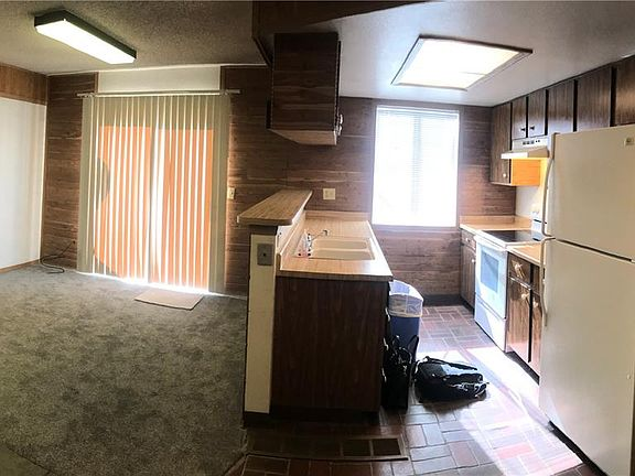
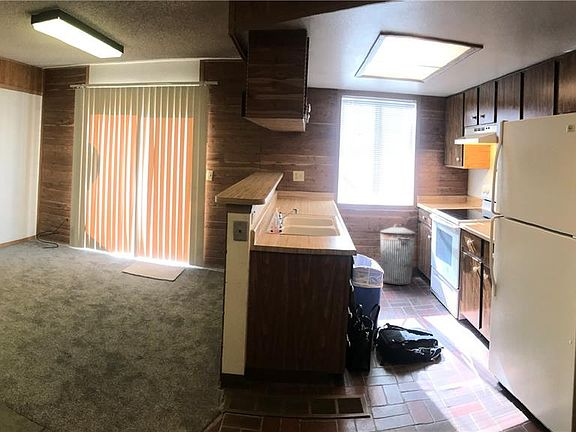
+ trash can (397, 253)
